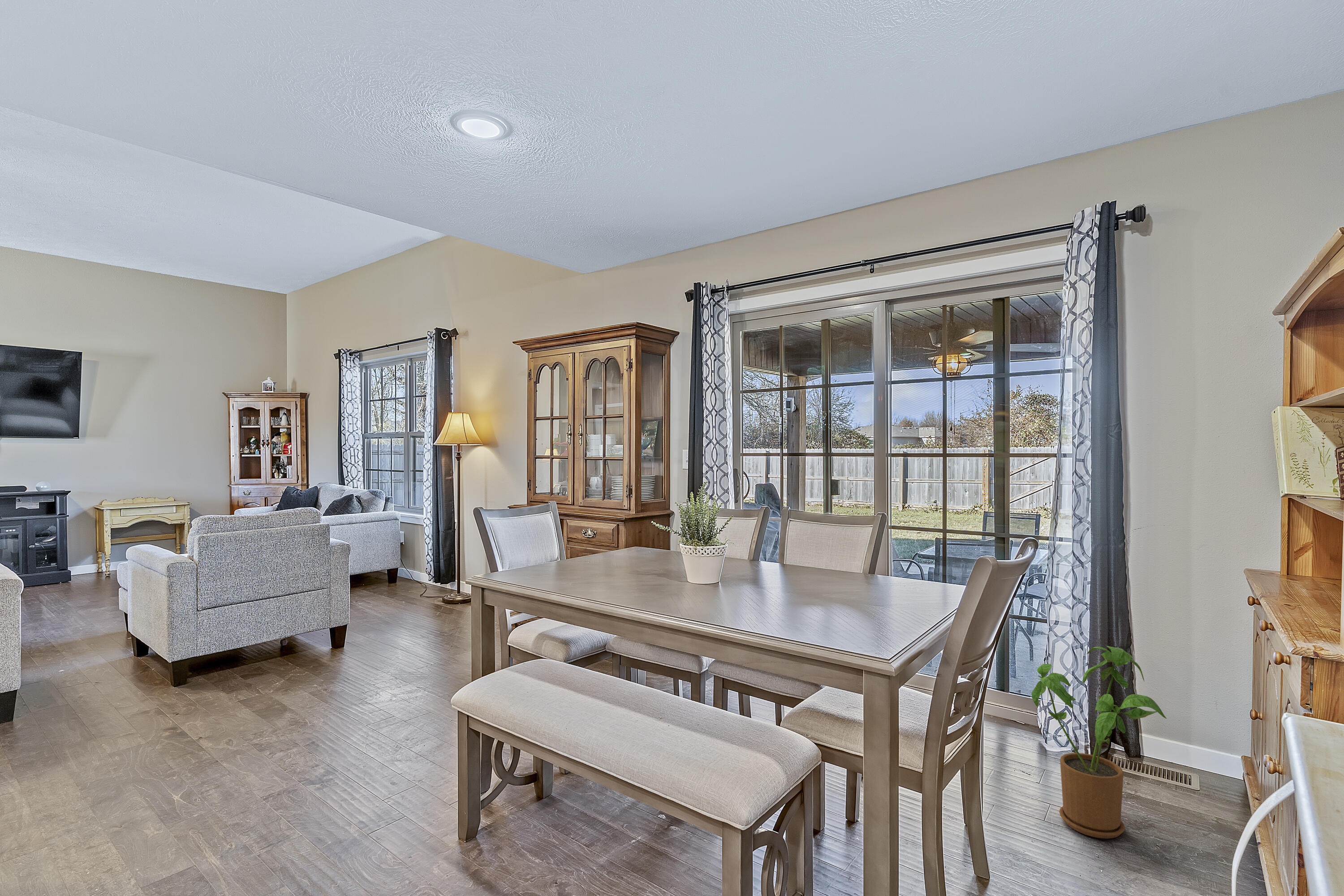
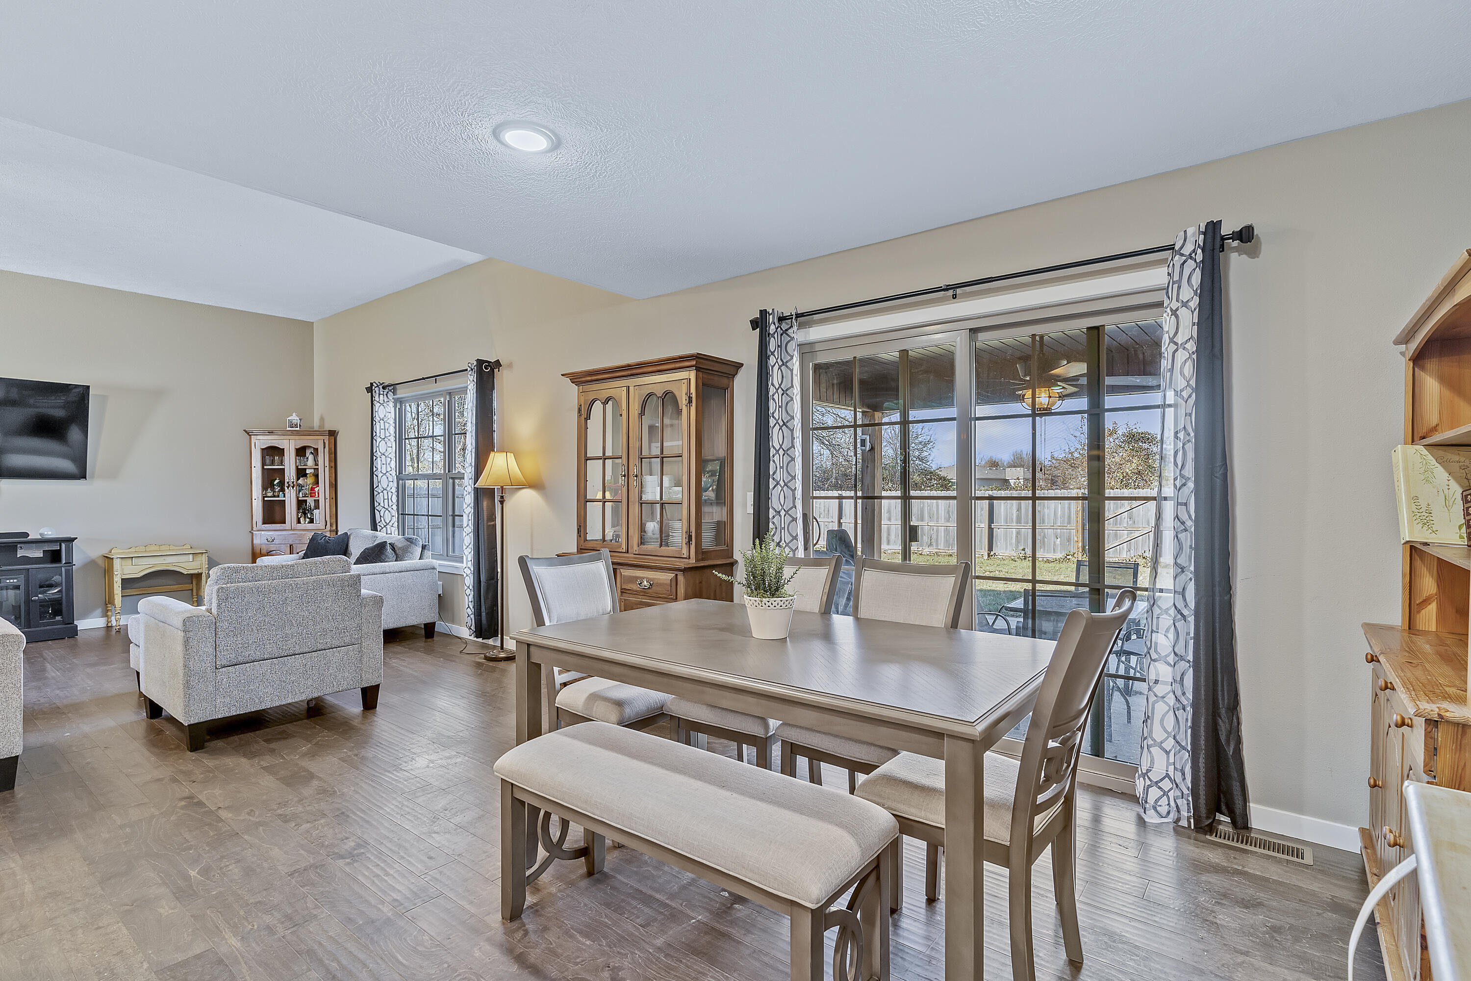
- house plant (1100, 739)
